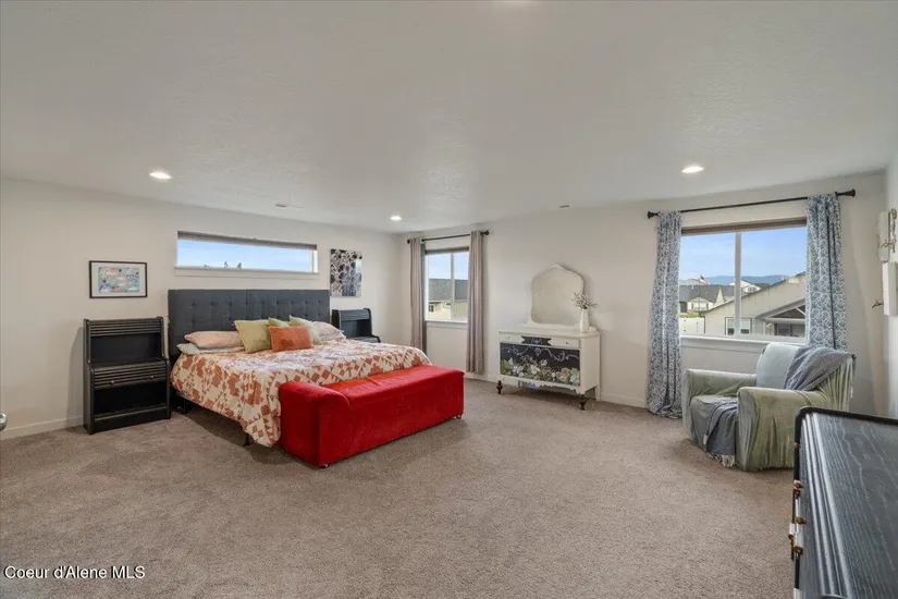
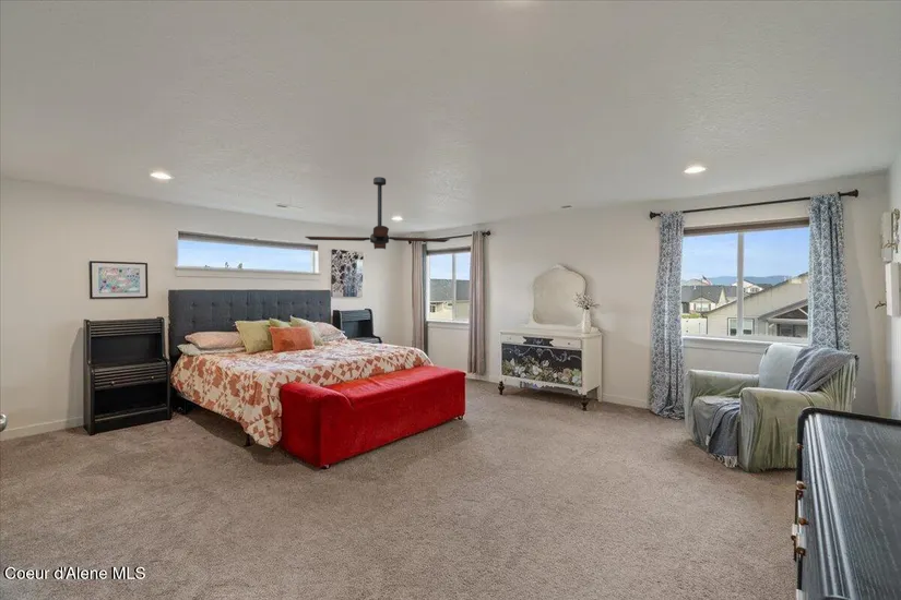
+ ceiling fan (379, 211)
